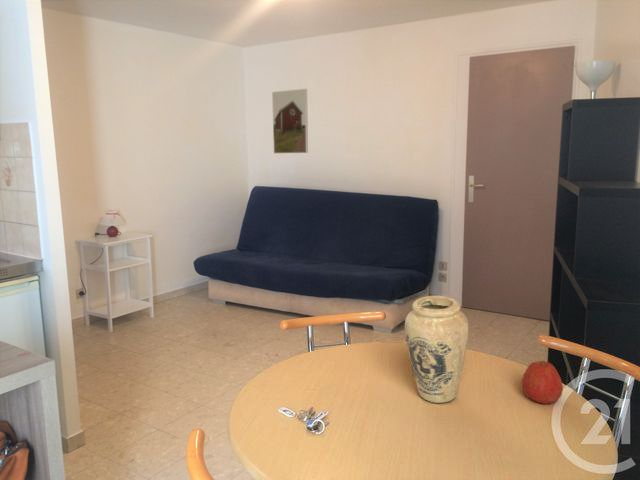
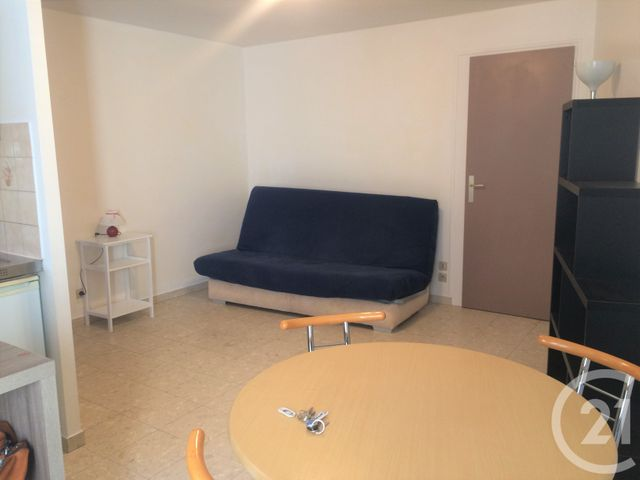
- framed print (289, 122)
- vase (435, 349)
- apple (542, 380)
